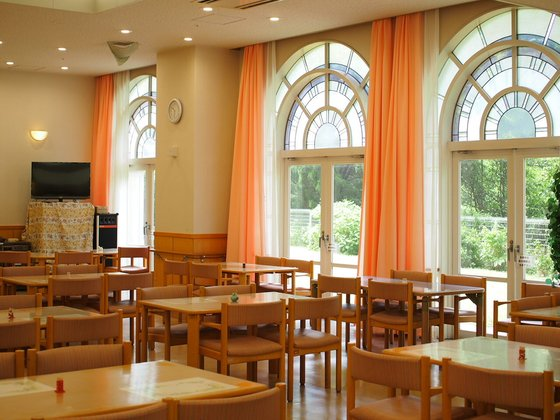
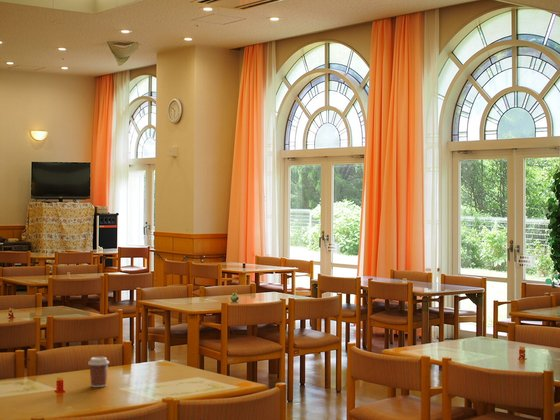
+ coffee cup (98, 371)
